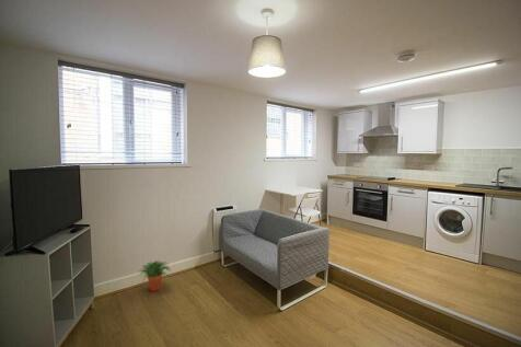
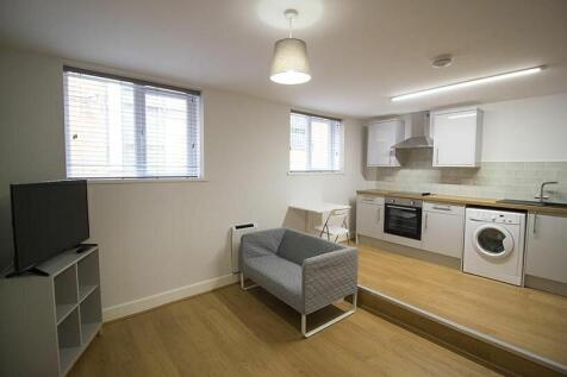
- potted plant (154, 275)
